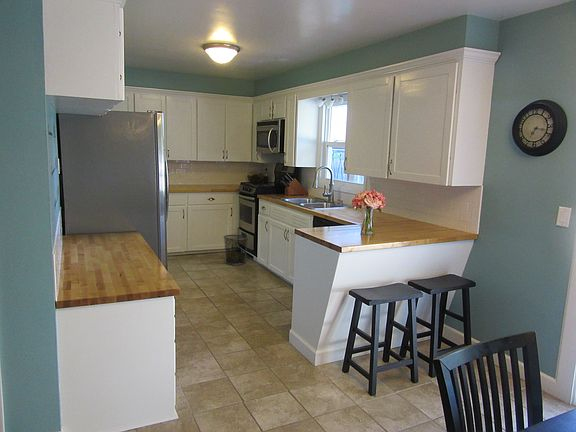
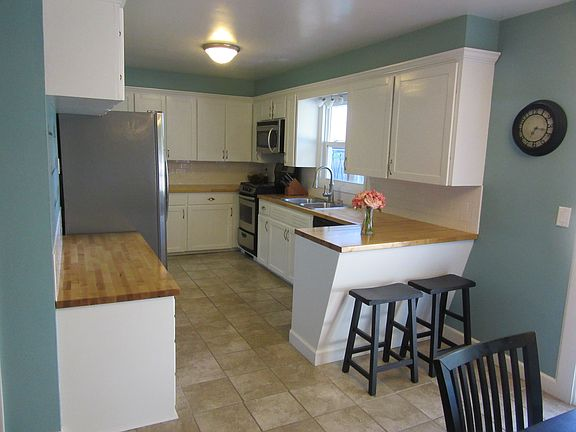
- trash can (235, 249)
